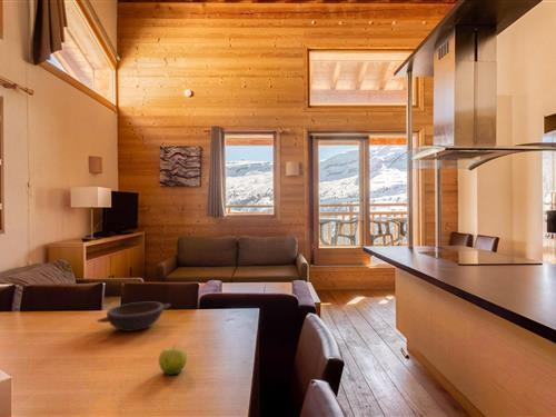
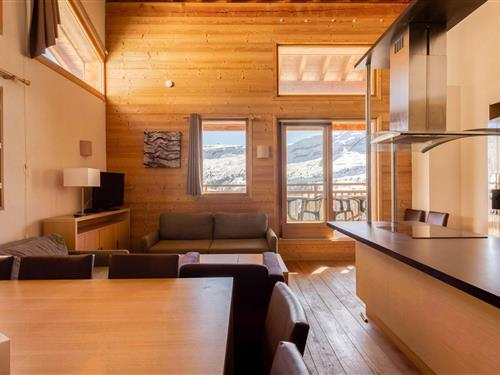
- fruit (172, 359)
- bowl (136, 317)
